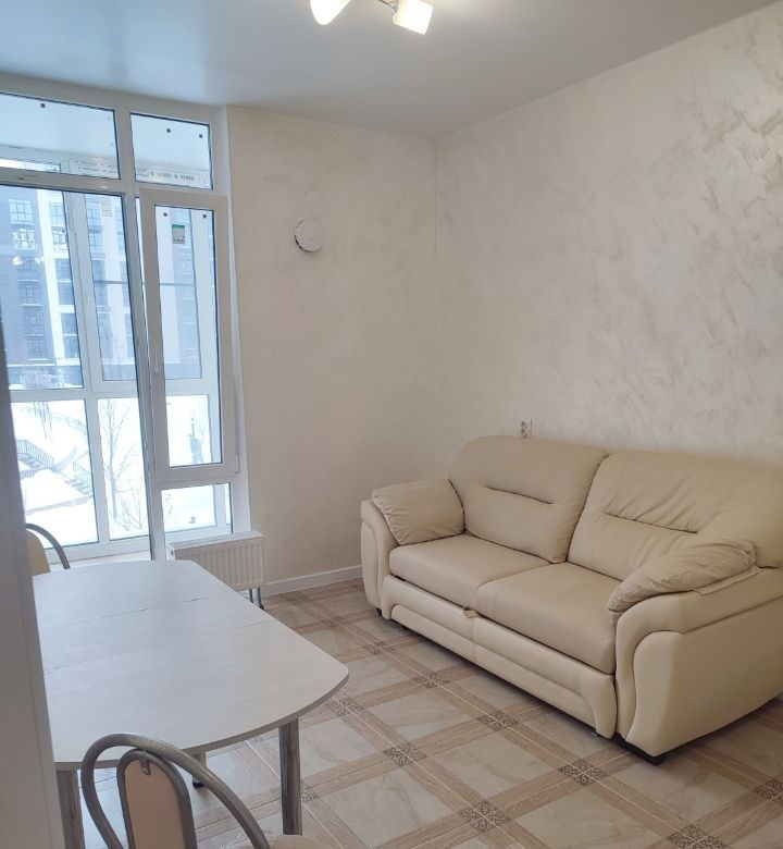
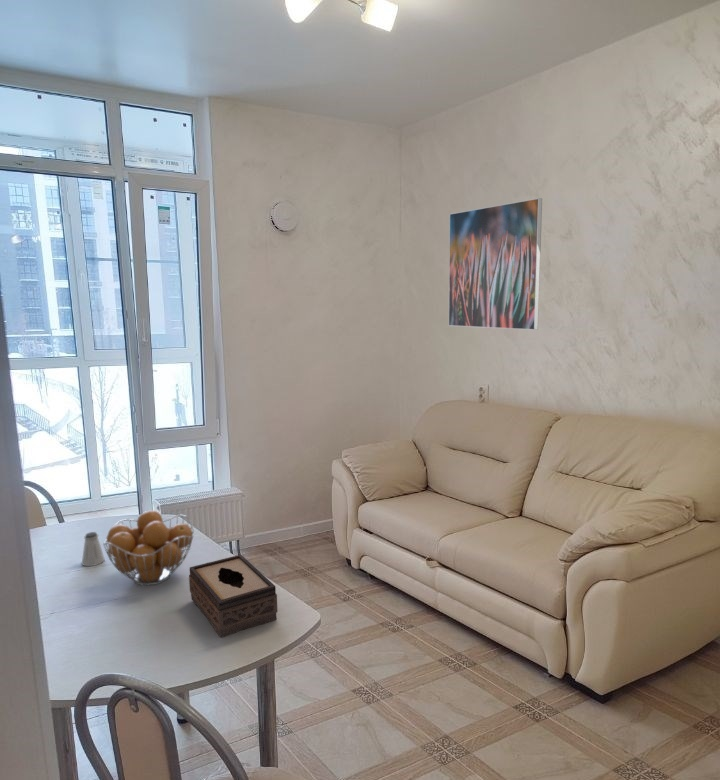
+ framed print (490, 268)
+ fruit basket (150, 546)
+ saltshaker (92, 547)
+ tissue box (231, 592)
